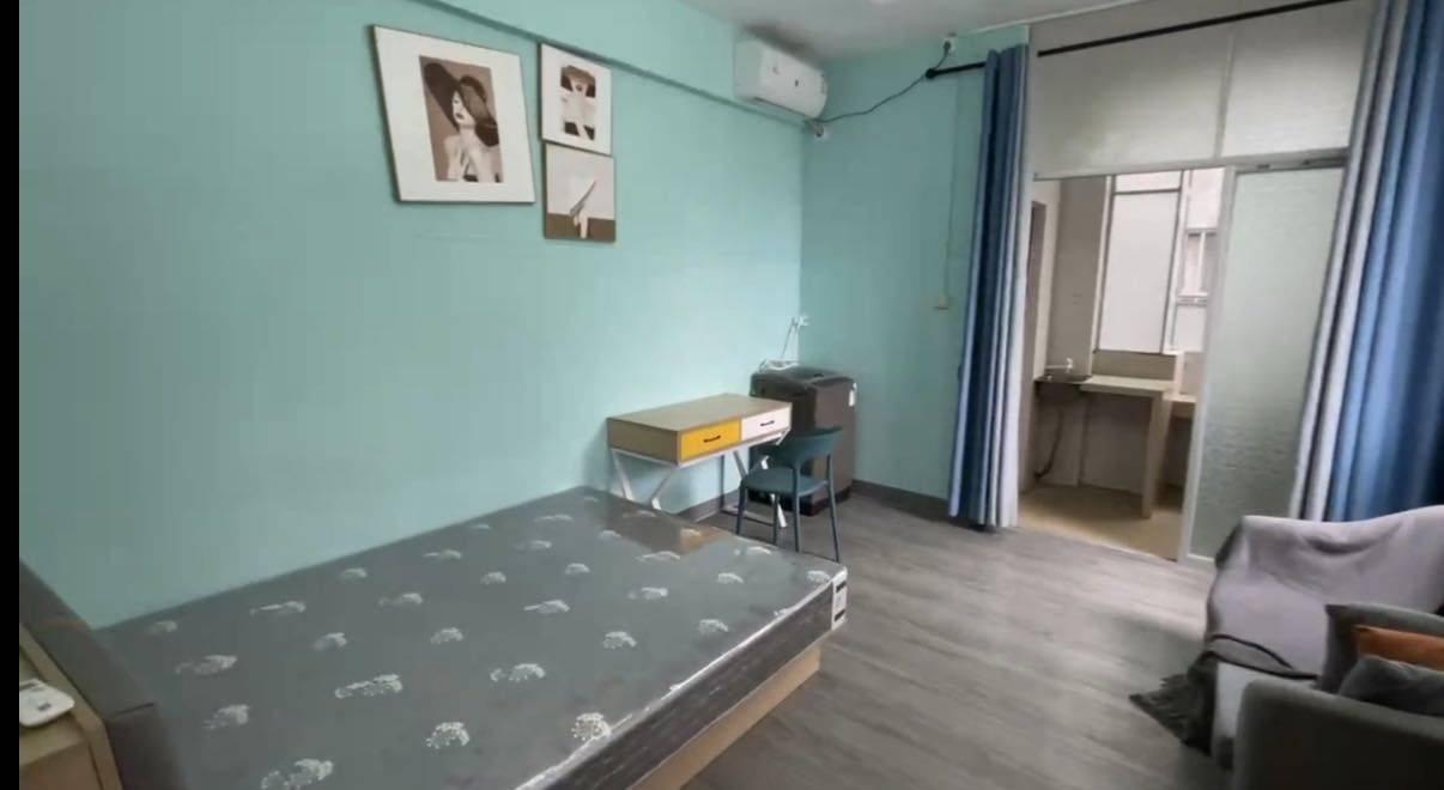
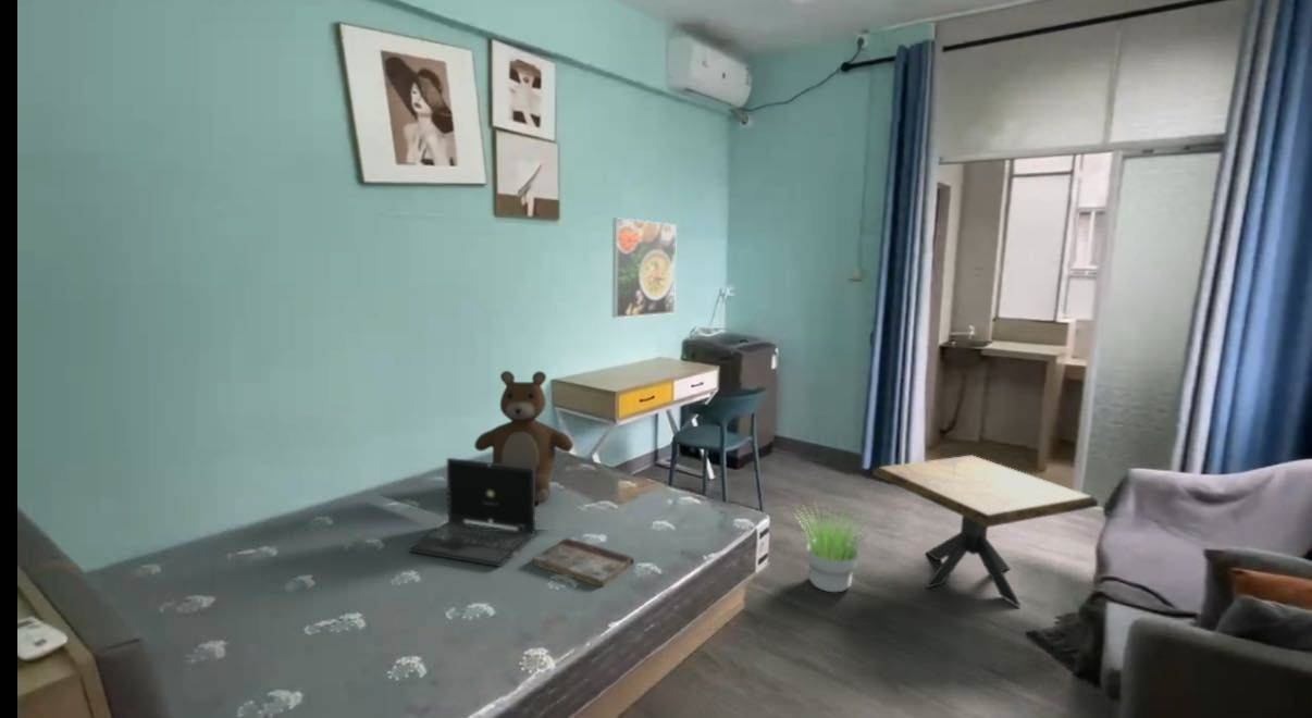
+ laptop (472, 509)
+ book (583, 560)
+ bear (520, 433)
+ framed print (645, 269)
+ side table (974, 529)
+ potted plant (831, 550)
